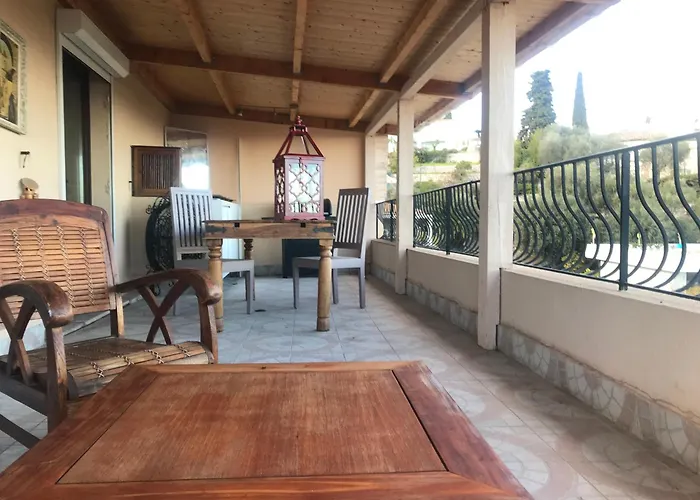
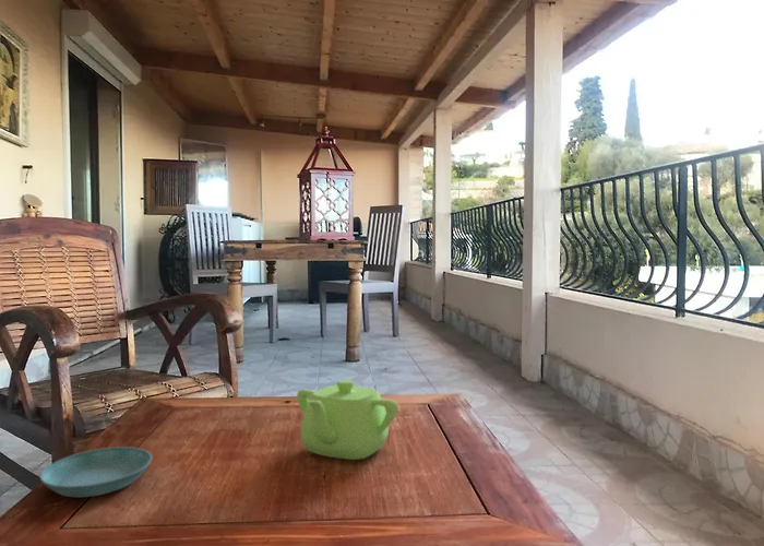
+ saucer (98, 473)
+ teapot (338, 418)
